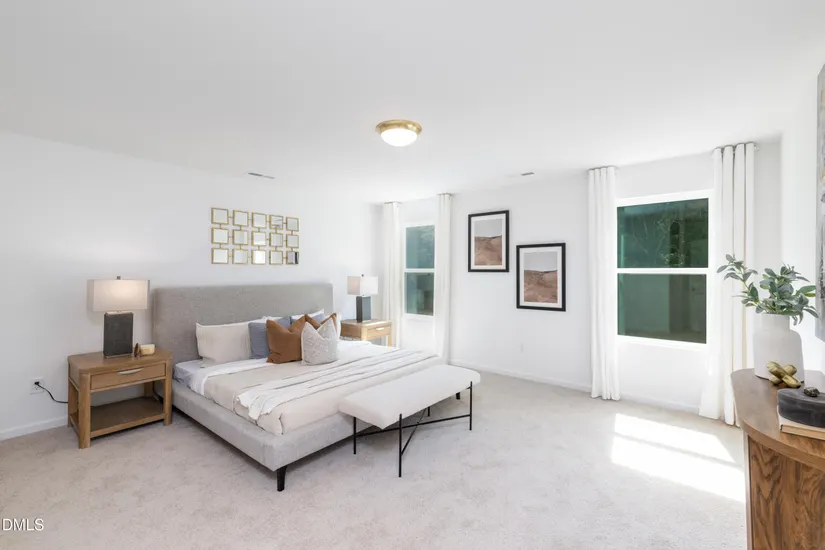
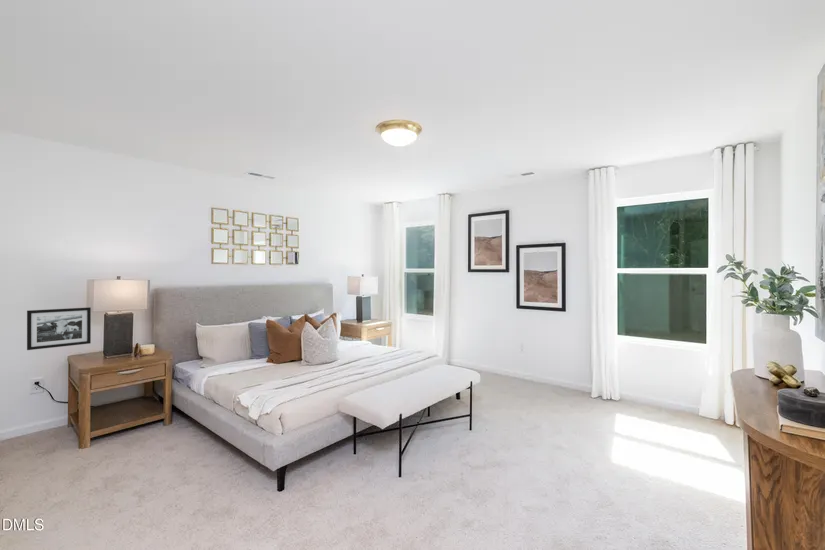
+ picture frame (60, 327)
